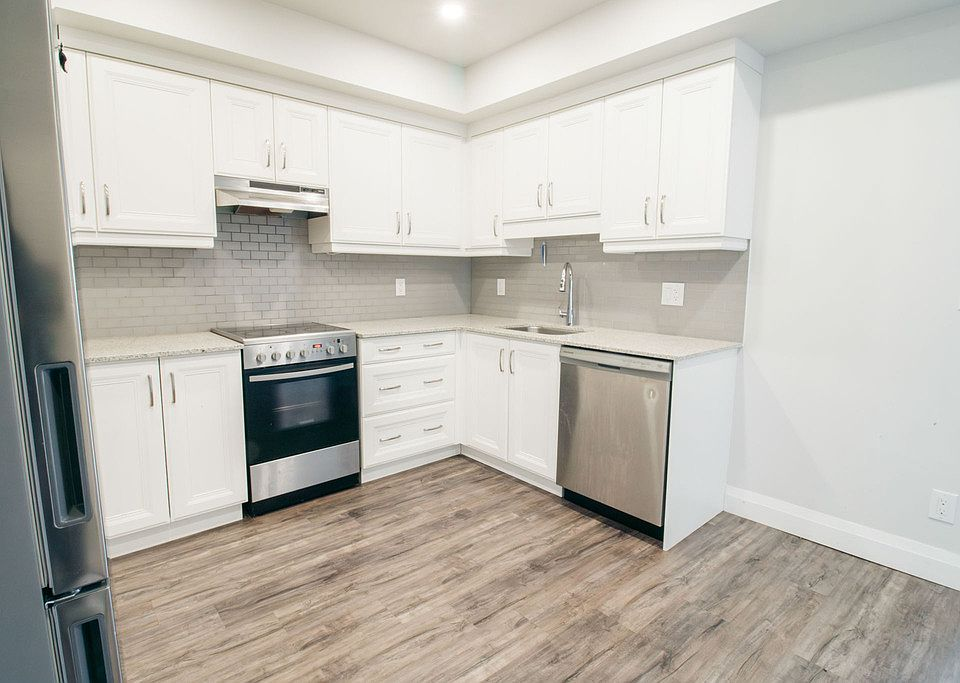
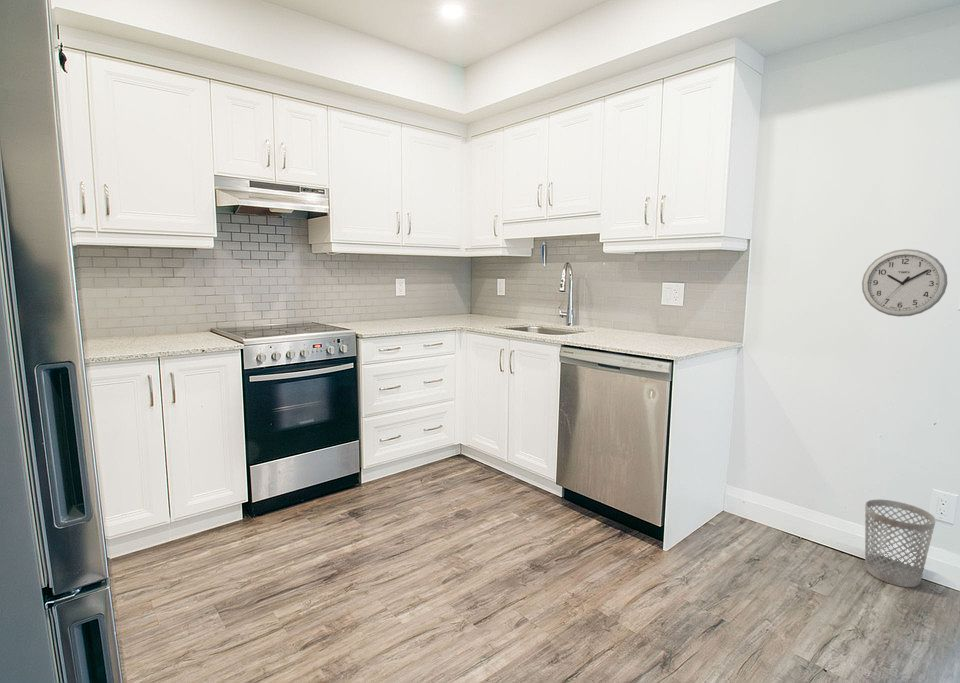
+ wall clock (902, 283)
+ wastebasket (895, 542)
